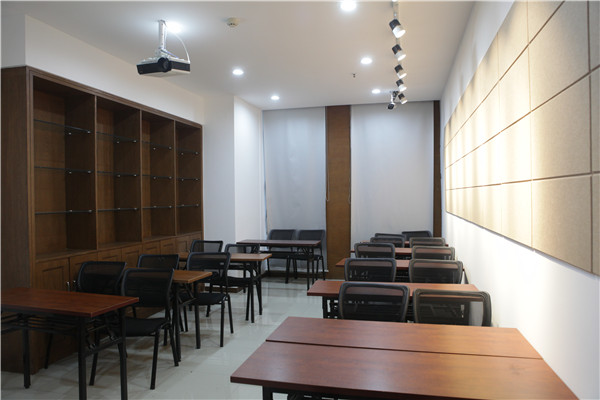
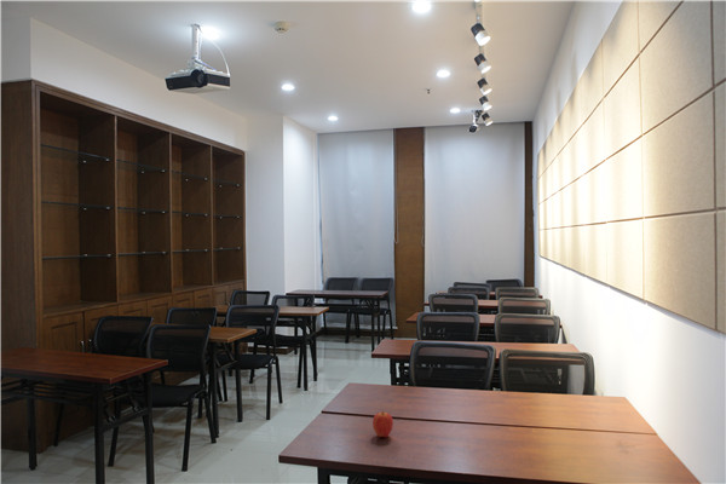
+ apple (382, 422)
